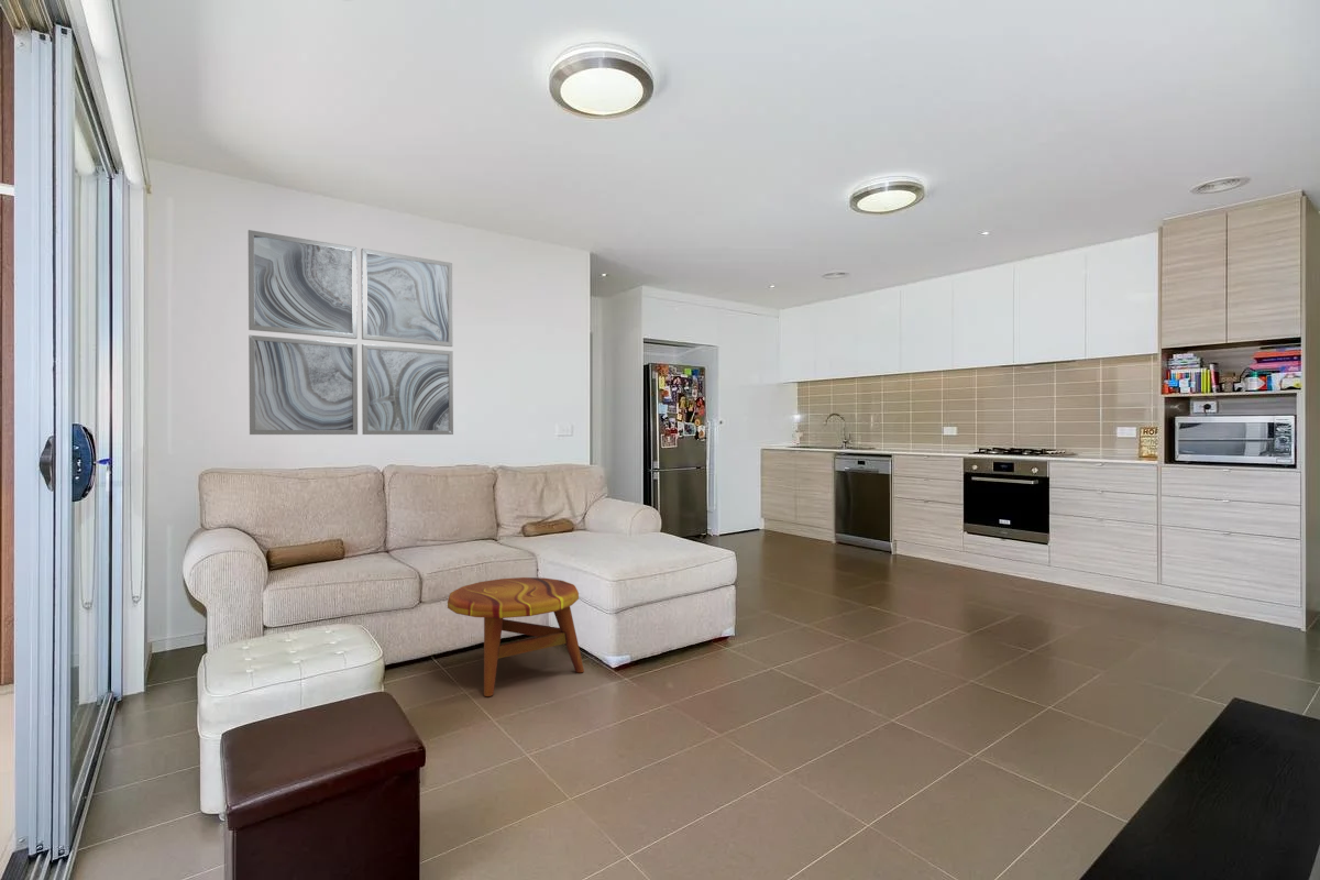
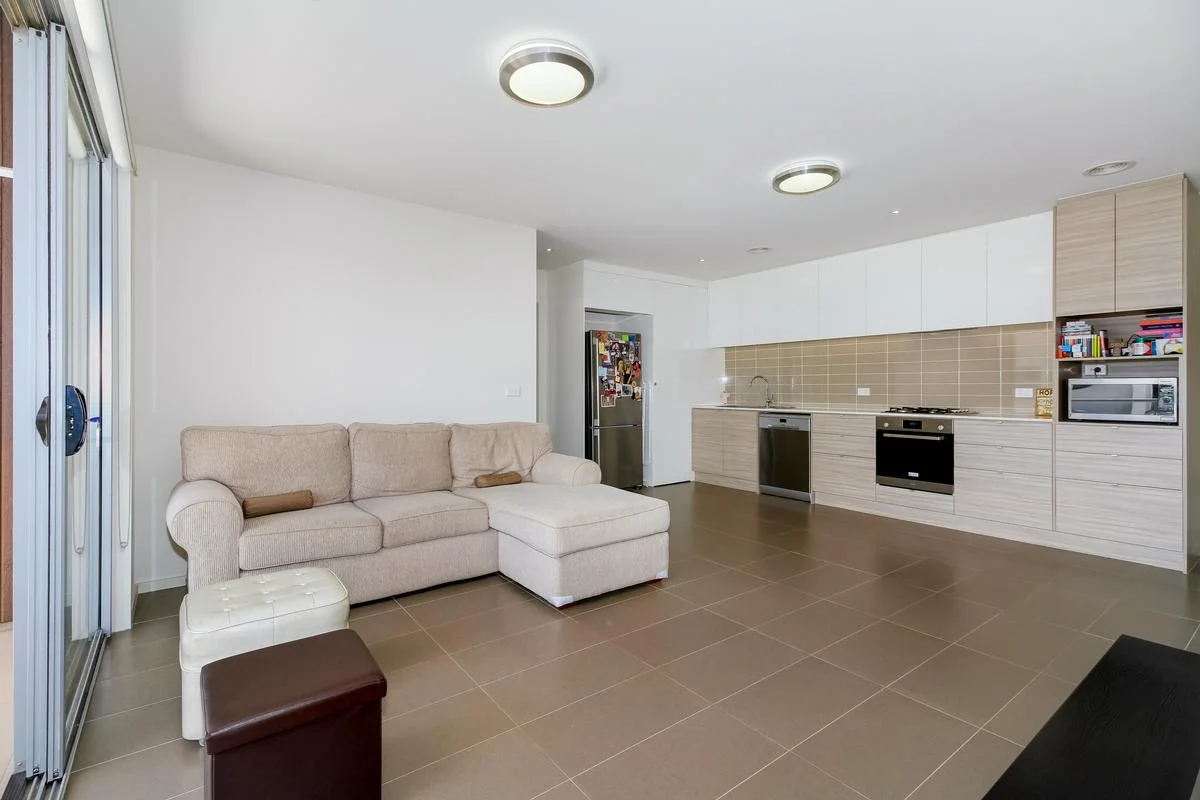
- wall art (356, 343)
- side table (514, 628)
